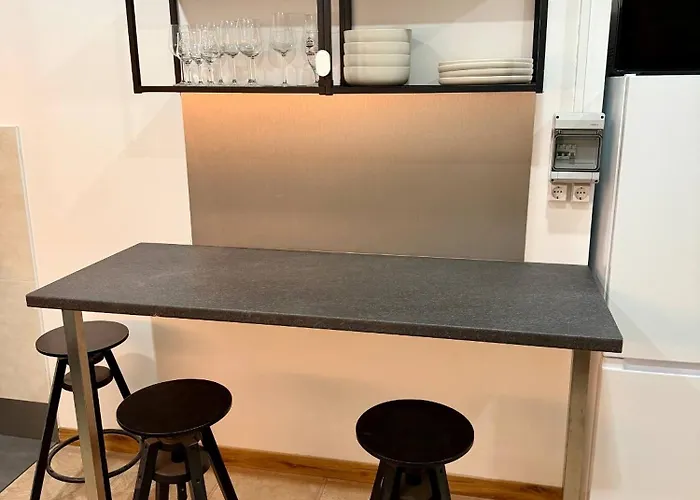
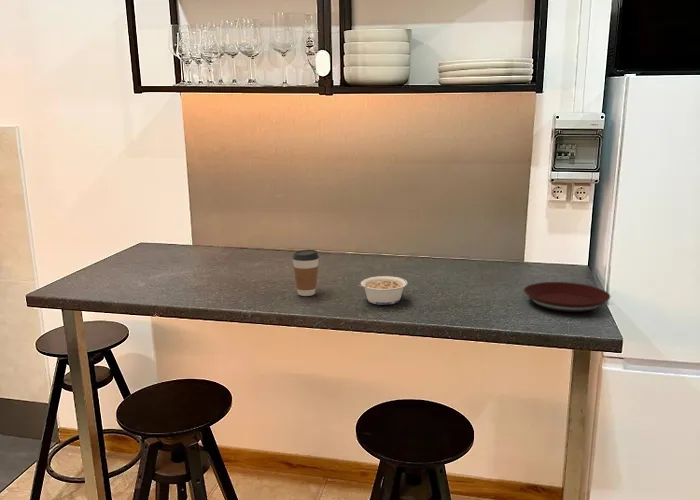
+ coffee cup (306, 272)
+ plate (565, 298)
+ legume (383, 290)
